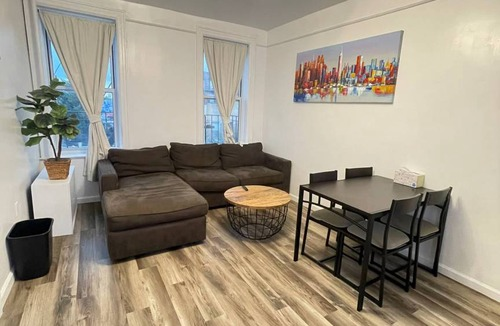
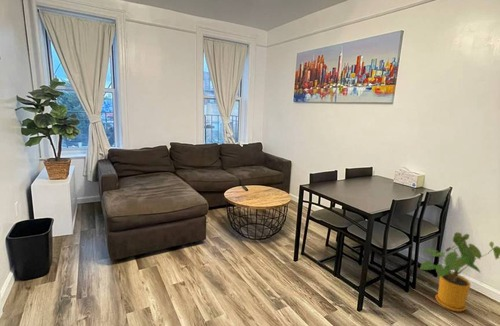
+ house plant (454, 271)
